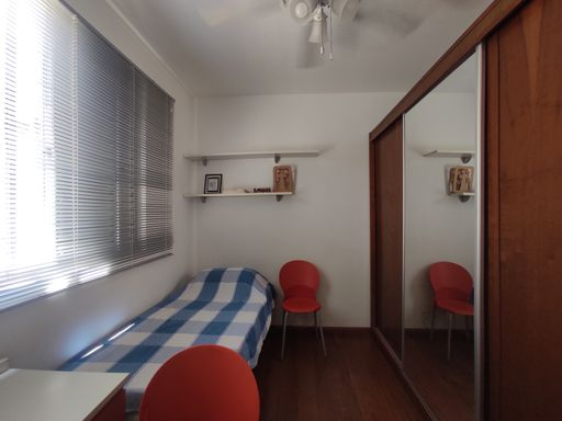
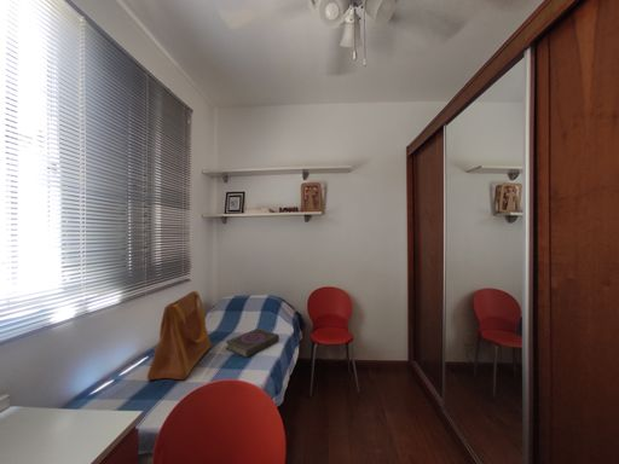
+ book (253, 341)
+ tote bag (183, 329)
